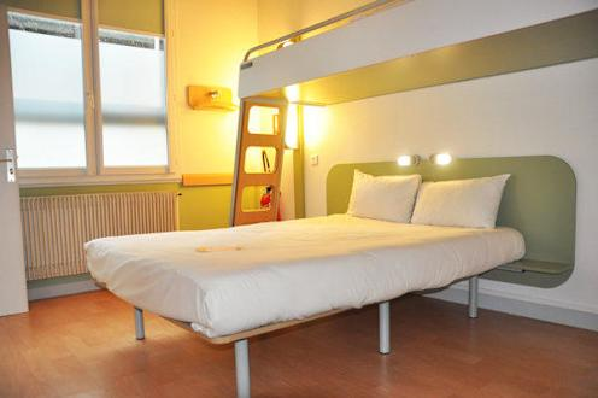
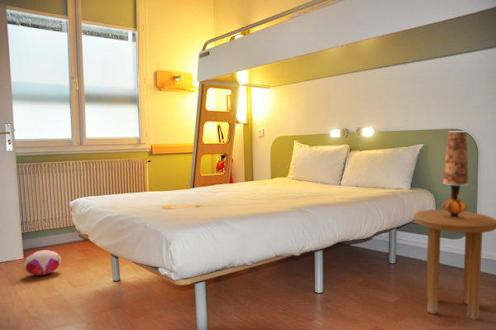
+ side table (464, 262)
+ table lamp (455, 174)
+ plush toy (42, 262)
